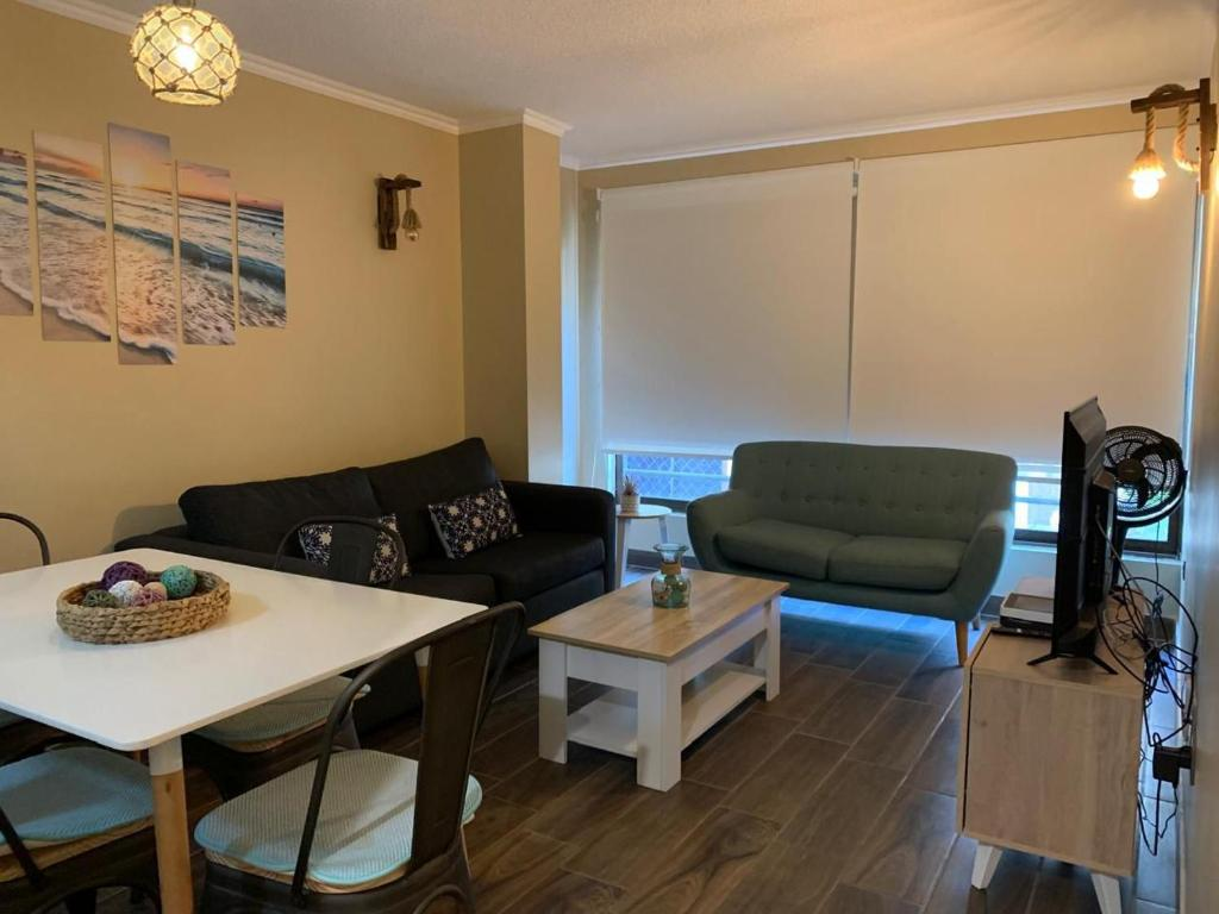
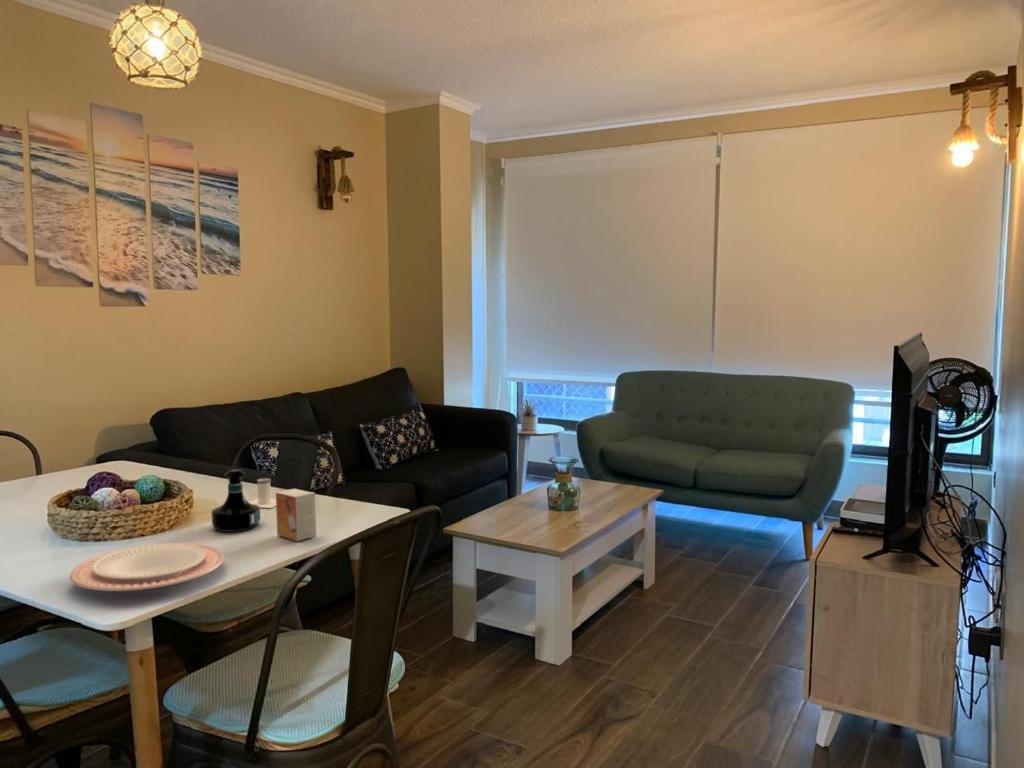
+ salt shaker (264, 491)
+ small box (295, 514)
+ tequila bottle (235, 498)
+ plate (150, 567)
